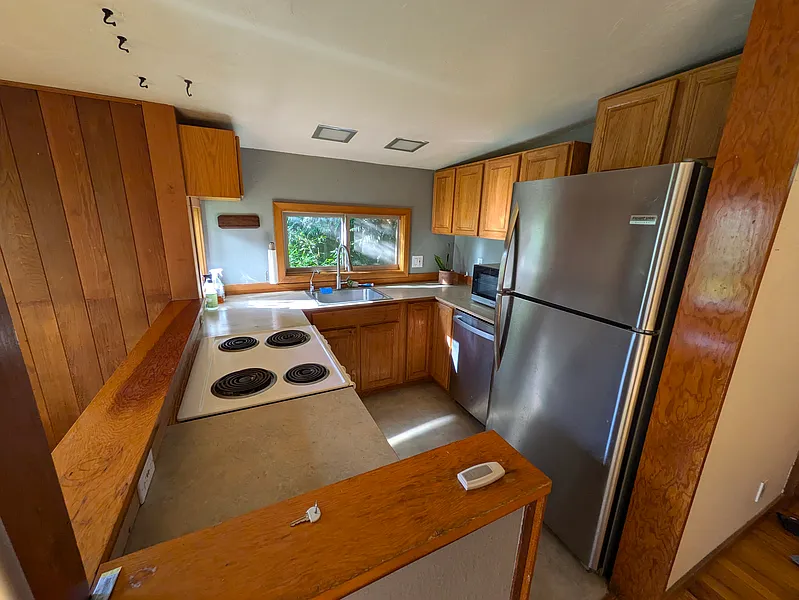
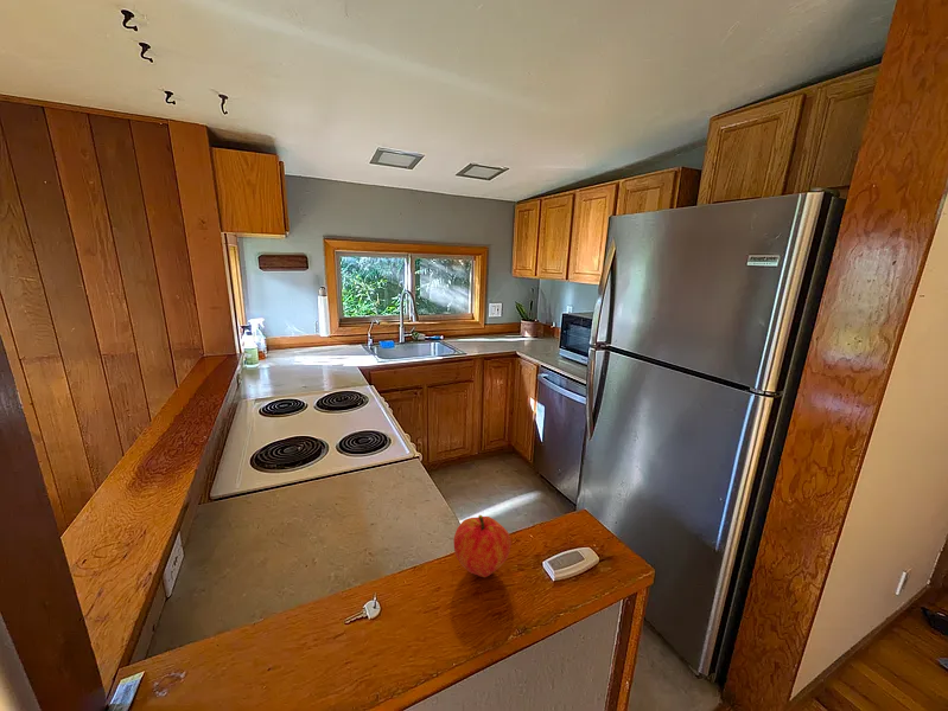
+ fruit (482, 544)
